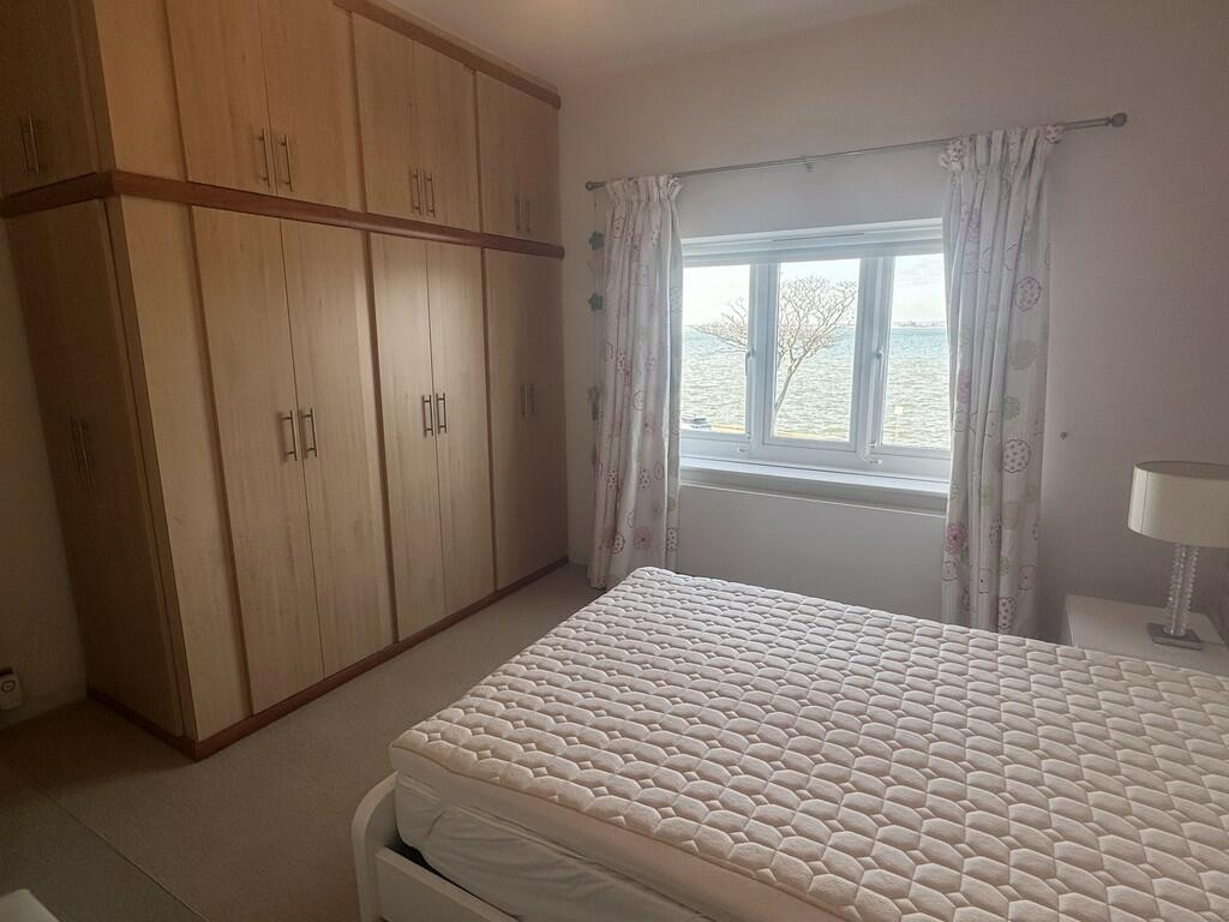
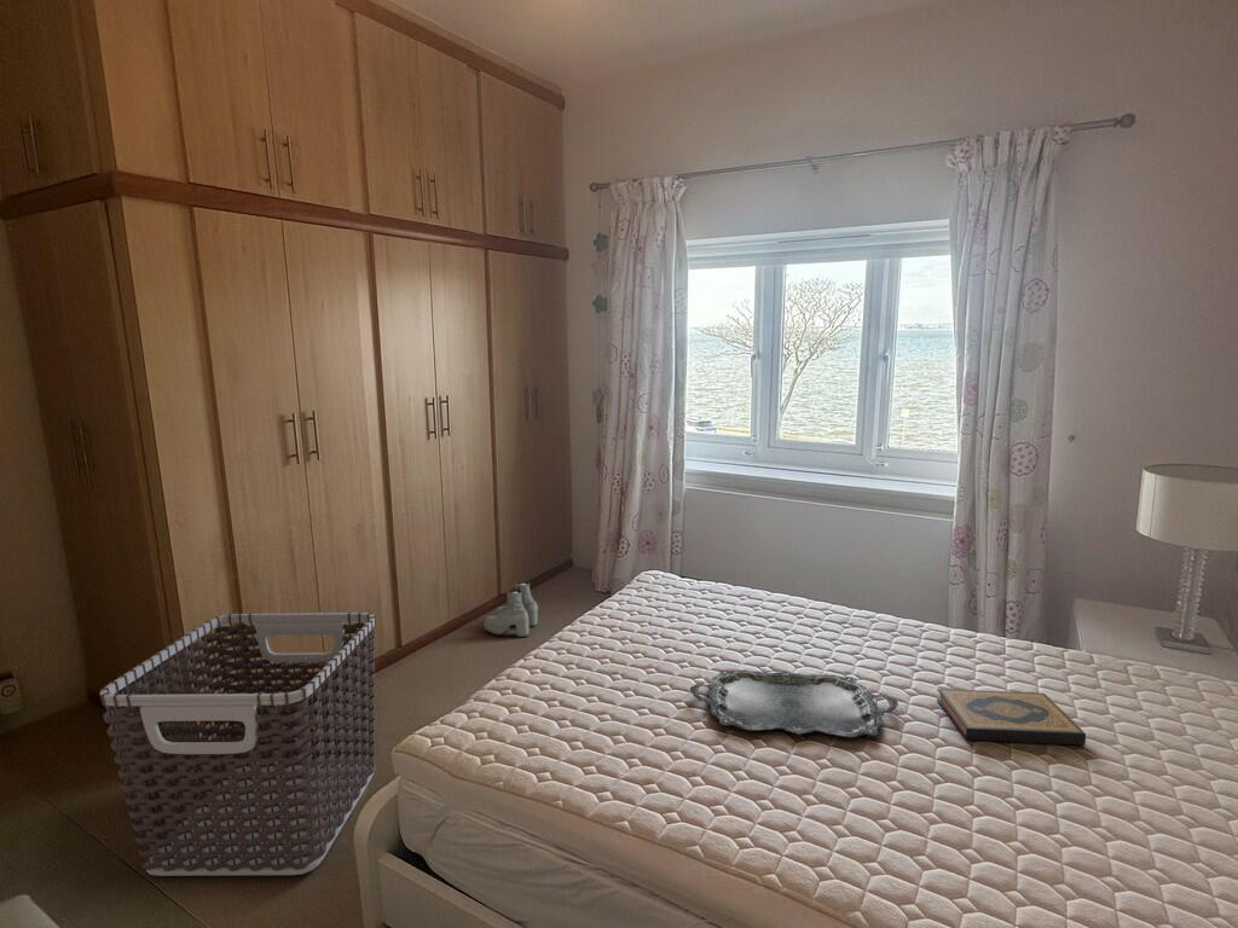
+ clothes hamper (264, 732)
+ serving tray (791, 700)
+ hardback book (1006, 715)
+ boots (510, 607)
